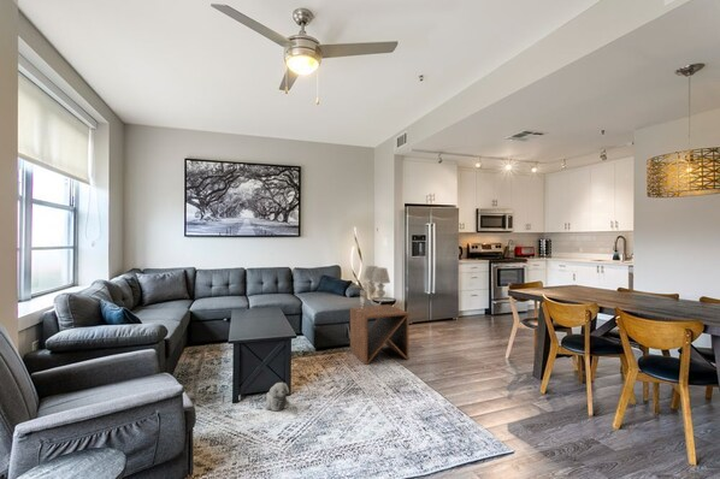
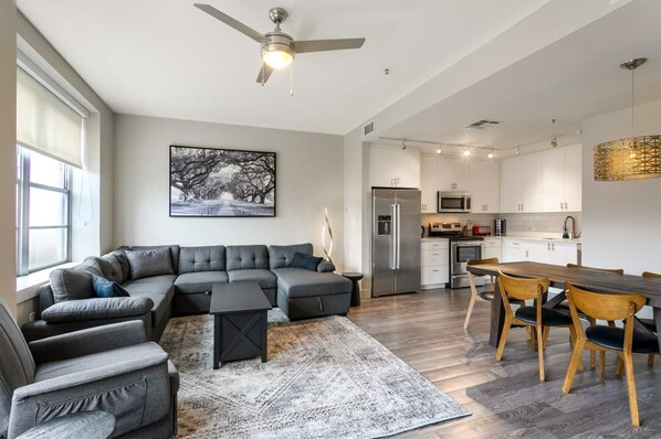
- wall sconce (373, 288)
- plush toy (277, 391)
- side table (378, 332)
